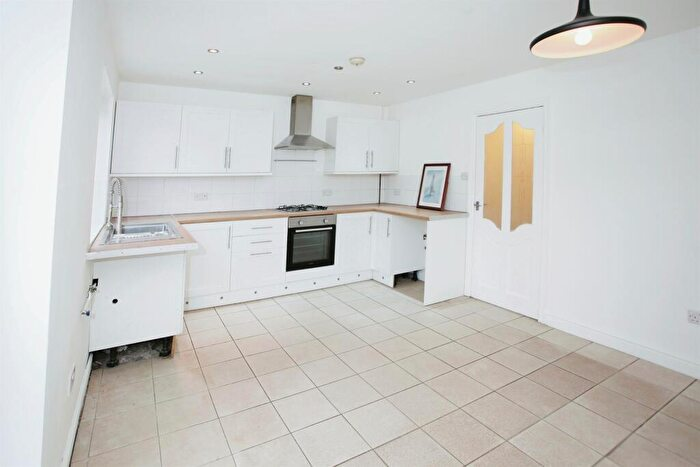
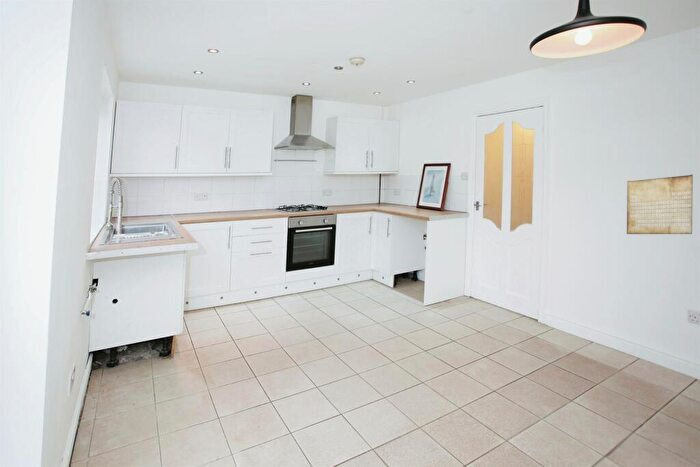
+ periodic table (658, 205)
